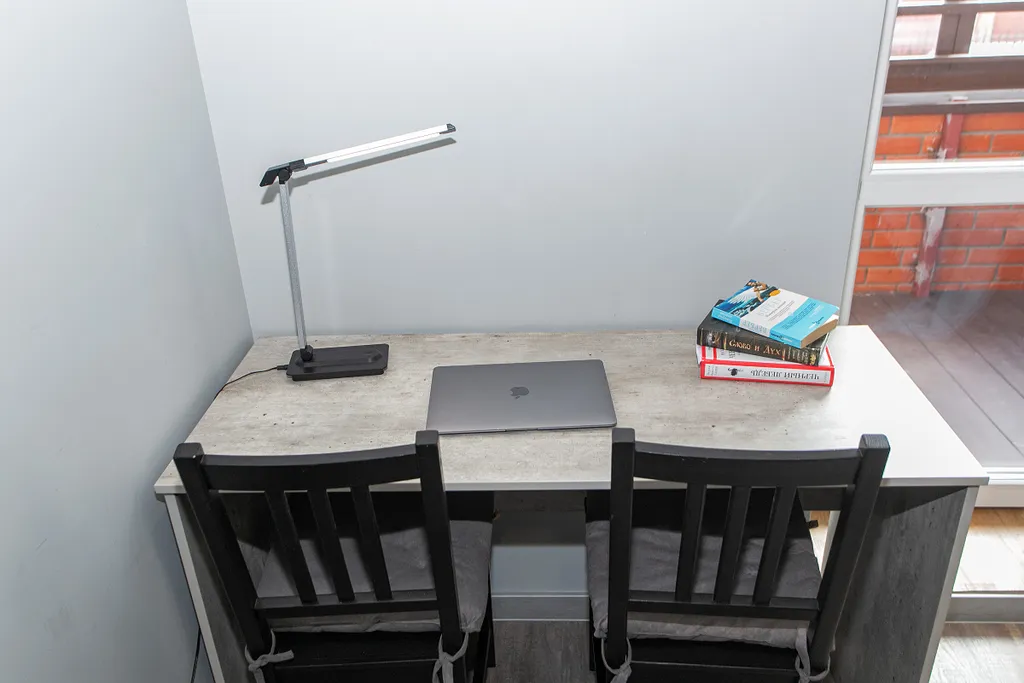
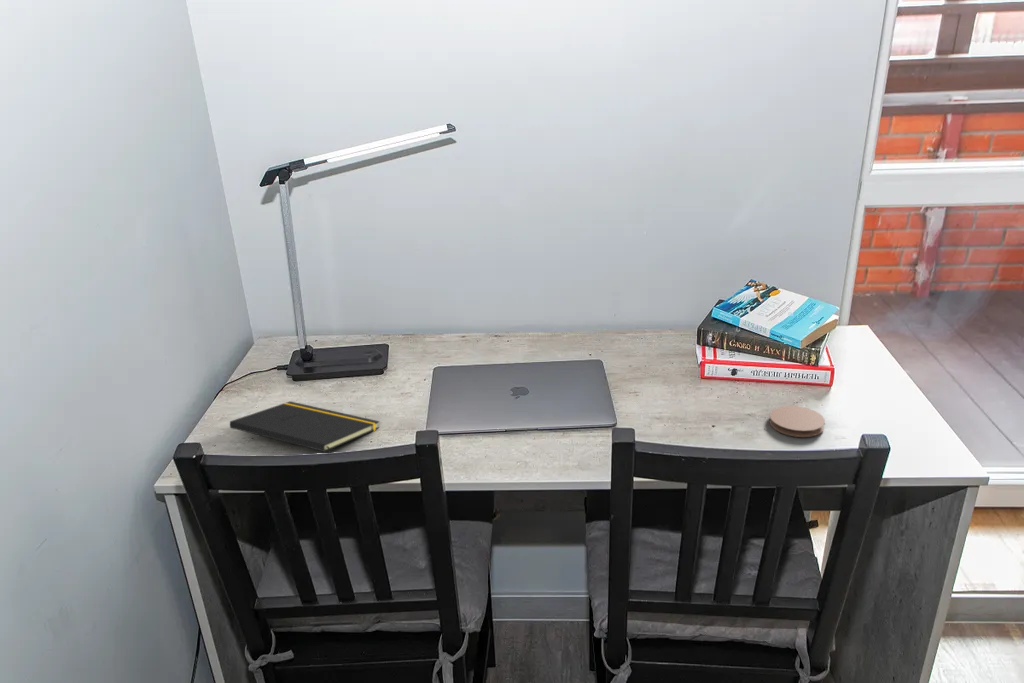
+ coaster (796, 421)
+ notepad (305, 424)
